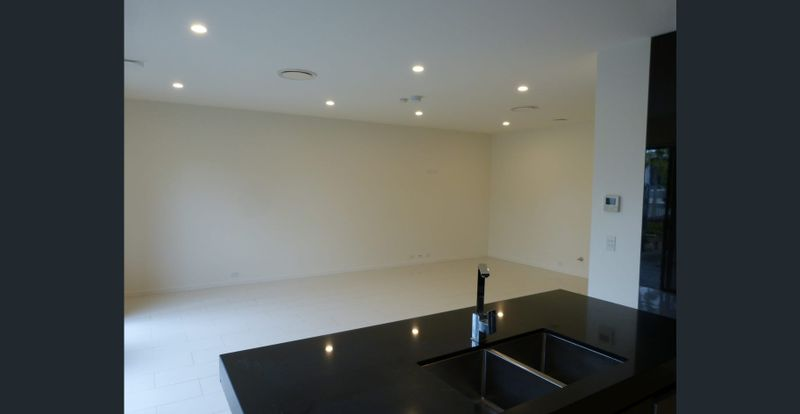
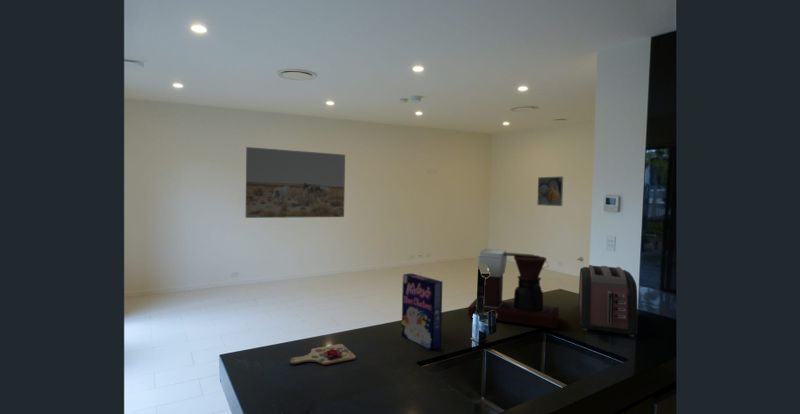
+ wall art (298, 184)
+ cutting board (320, 353)
+ toaster (605, 294)
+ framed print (549, 191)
+ cereal box (421, 309)
+ coffee maker (516, 288)
